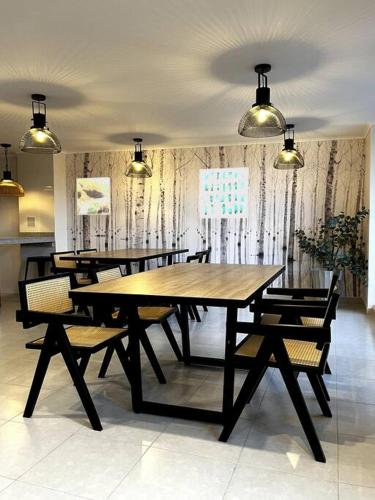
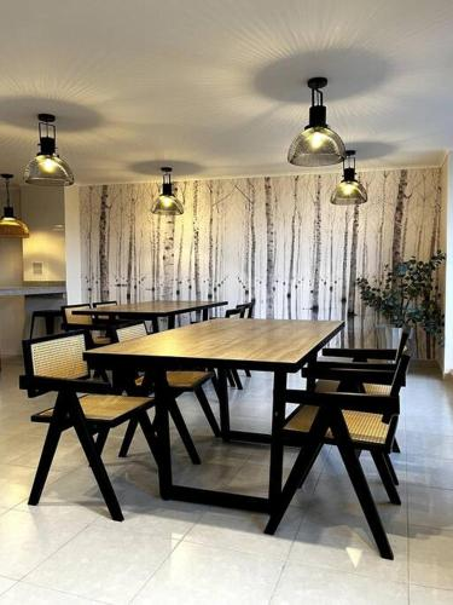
- wall art (223, 193)
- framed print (93, 196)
